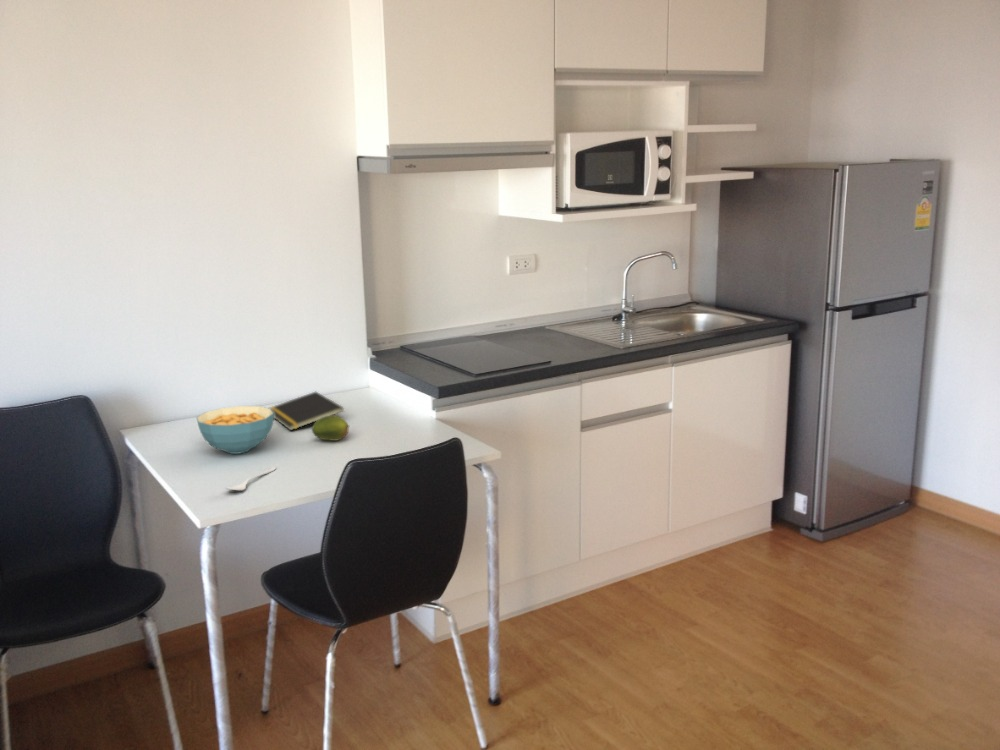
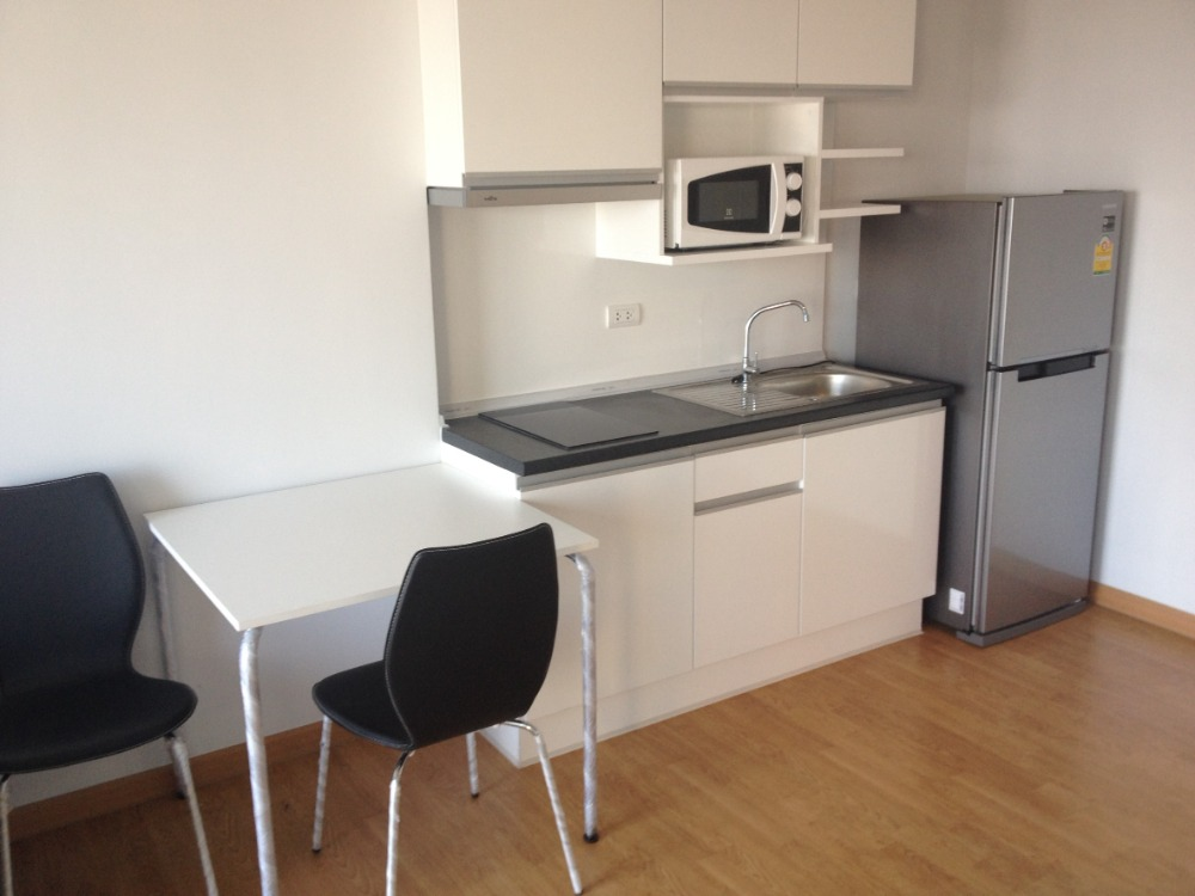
- notepad (303, 410)
- fruit (330, 427)
- spoon (252, 477)
- cereal bowl (236, 432)
